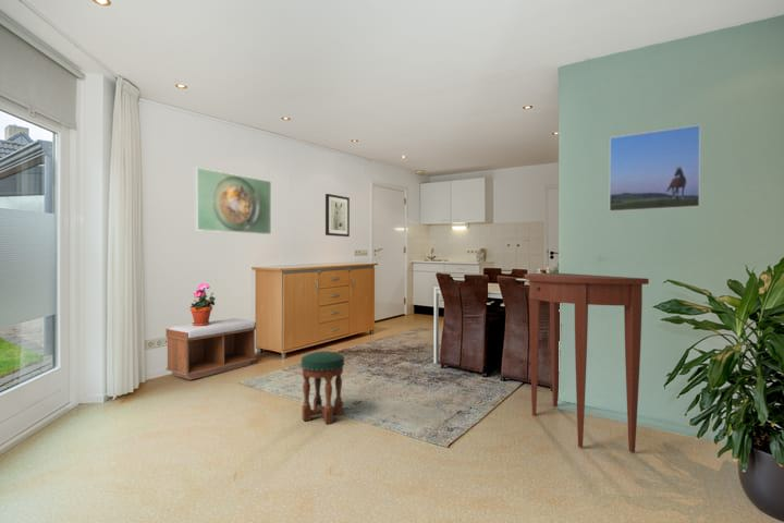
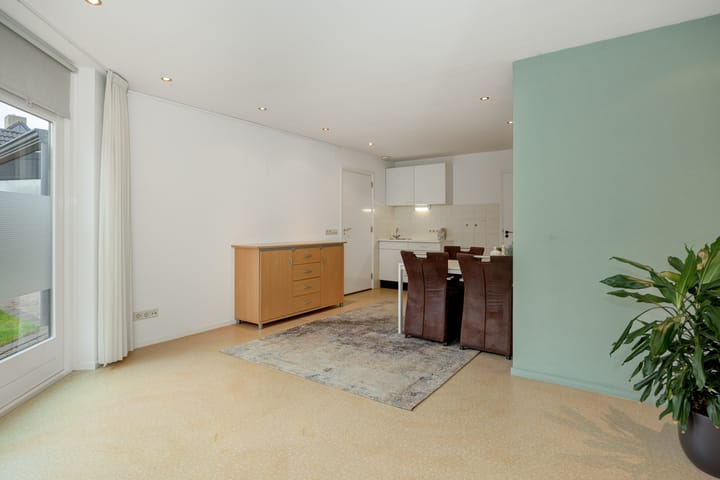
- wall art (338, 216)
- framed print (235, 204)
- bench (213, 345)
- console table (581, 351)
- potted plant (201, 303)
- stool (320, 384)
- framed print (652, 170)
